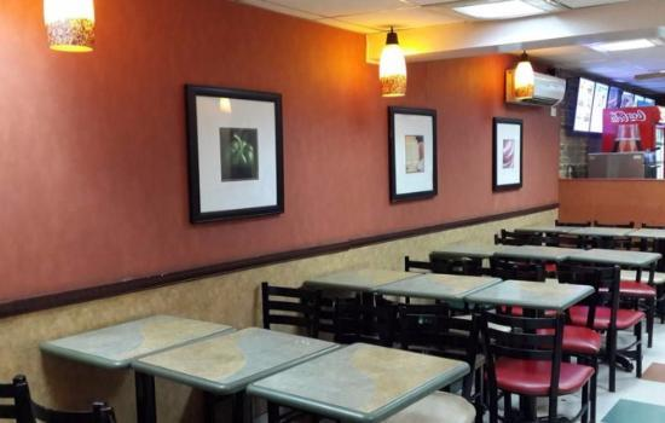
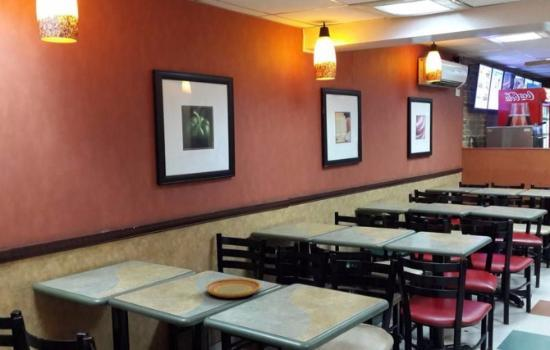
+ plate (233, 288)
